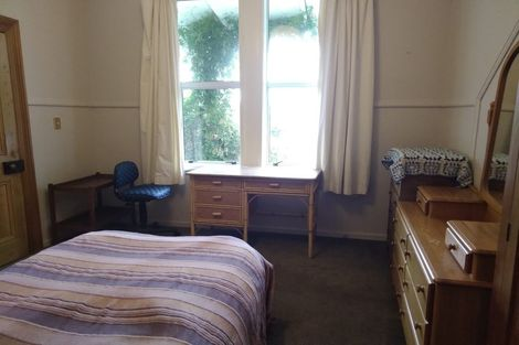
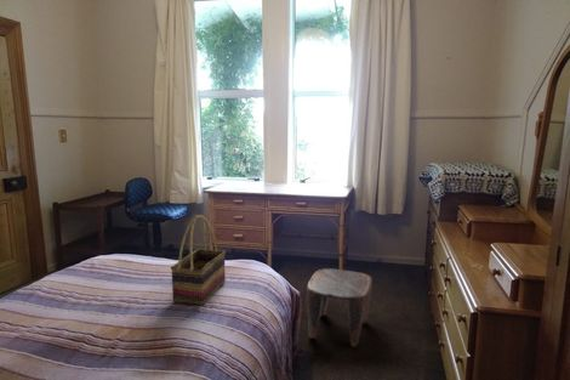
+ stool (340, 299)
+ woven basket (199, 254)
